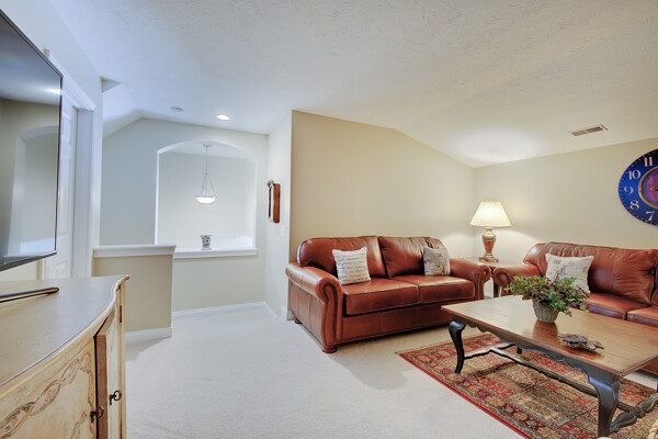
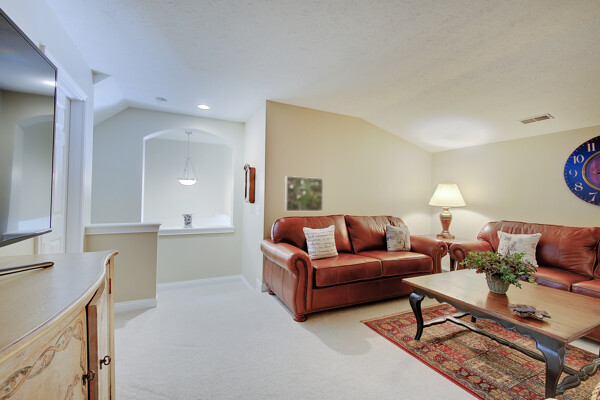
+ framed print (304, 194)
